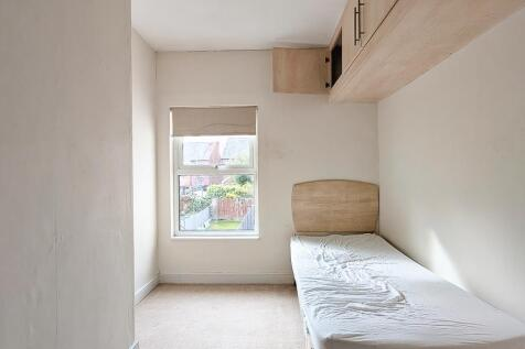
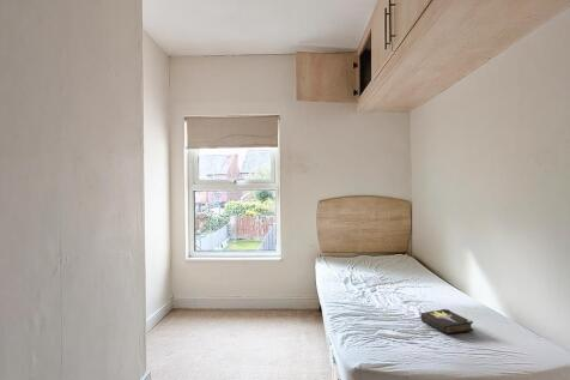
+ hardback book (445, 320)
